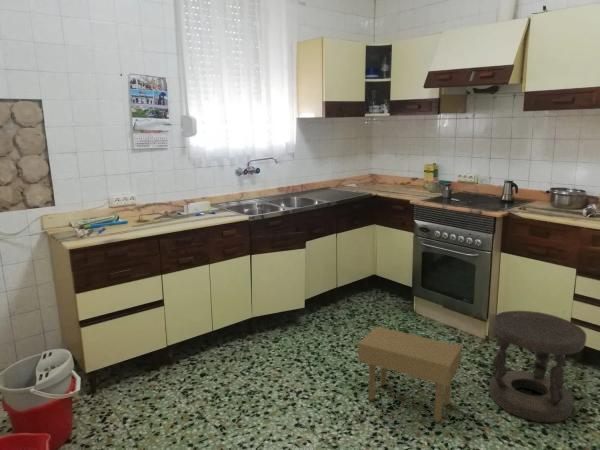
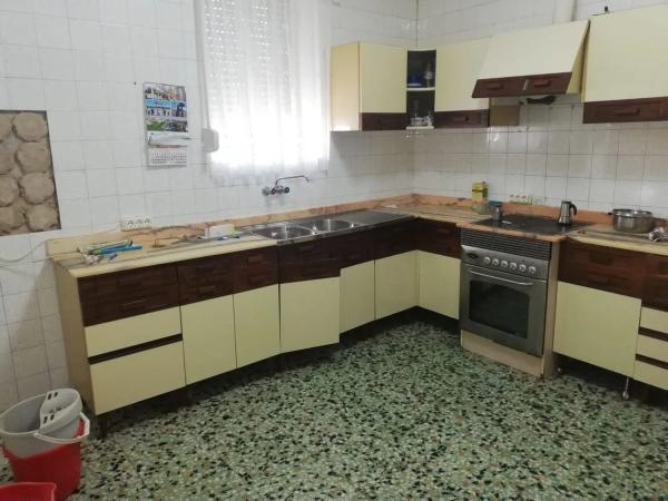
- side table (408, 373)
- stool (535, 363)
